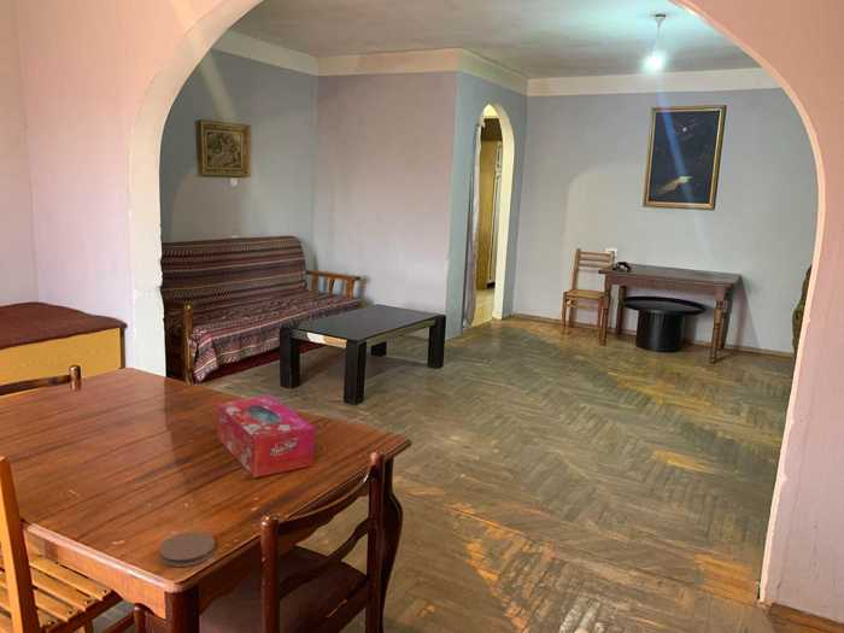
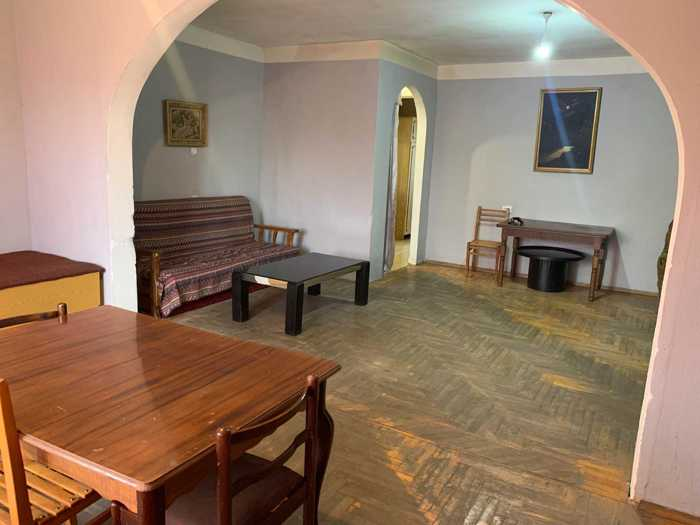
- coaster (187, 549)
- tissue box (263, 433)
